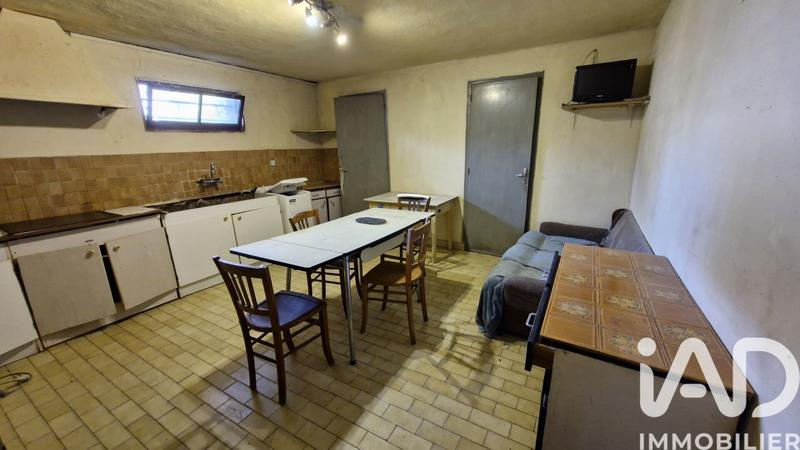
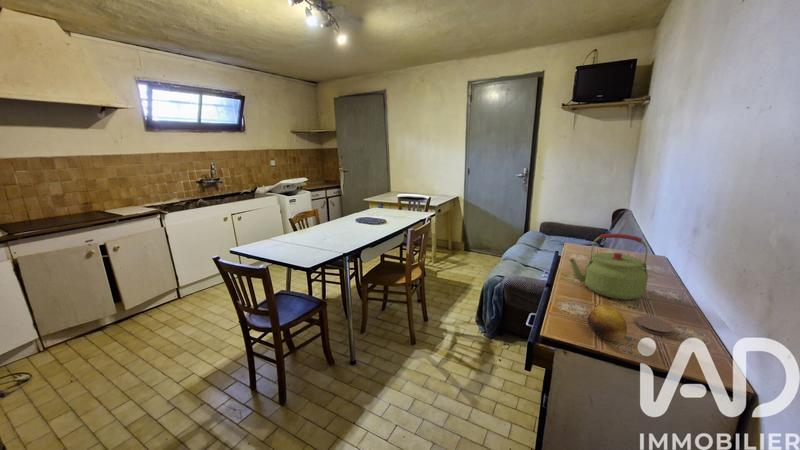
+ fruit (606, 322)
+ coaster (653, 325)
+ kettle (607, 261)
